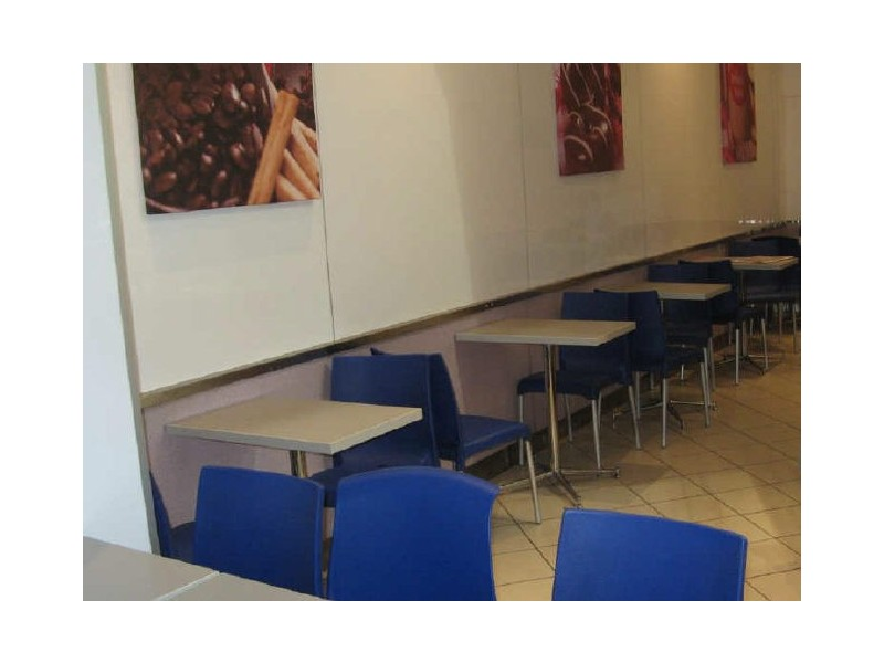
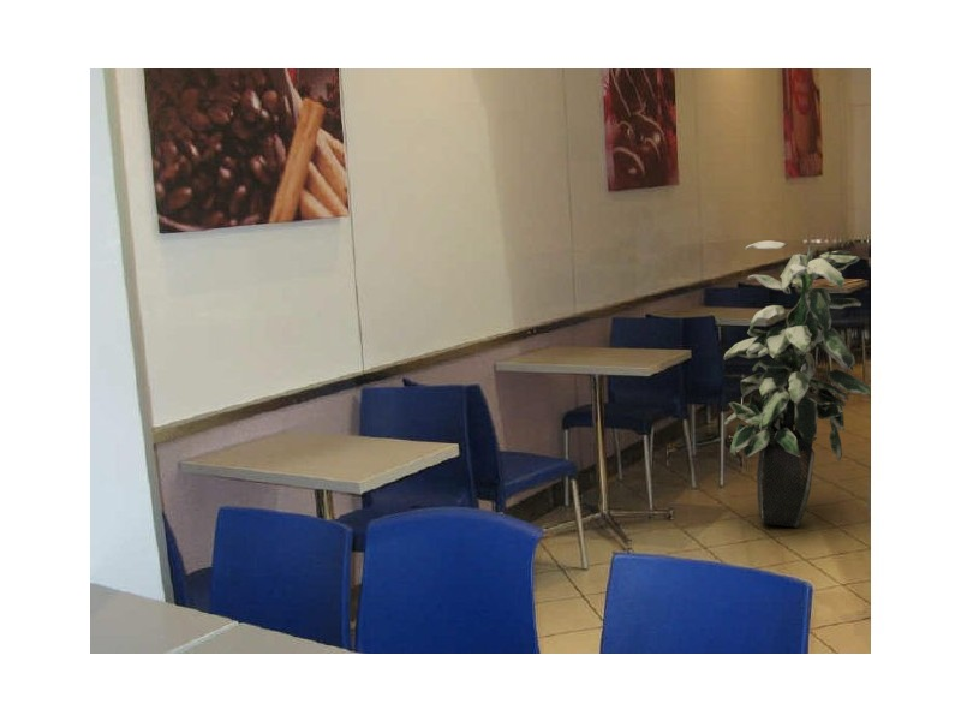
+ indoor plant (788, 382)
